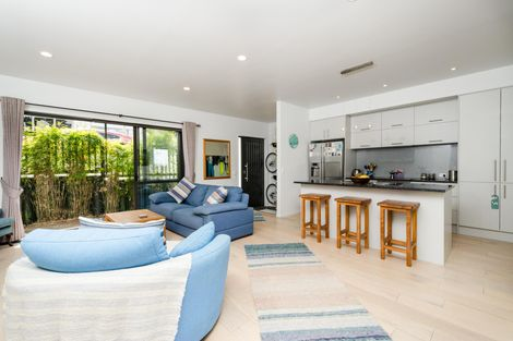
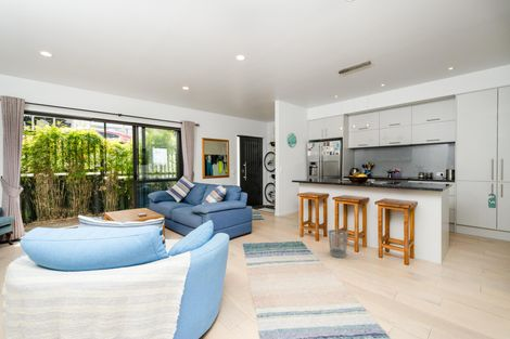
+ wastebasket (337, 243)
